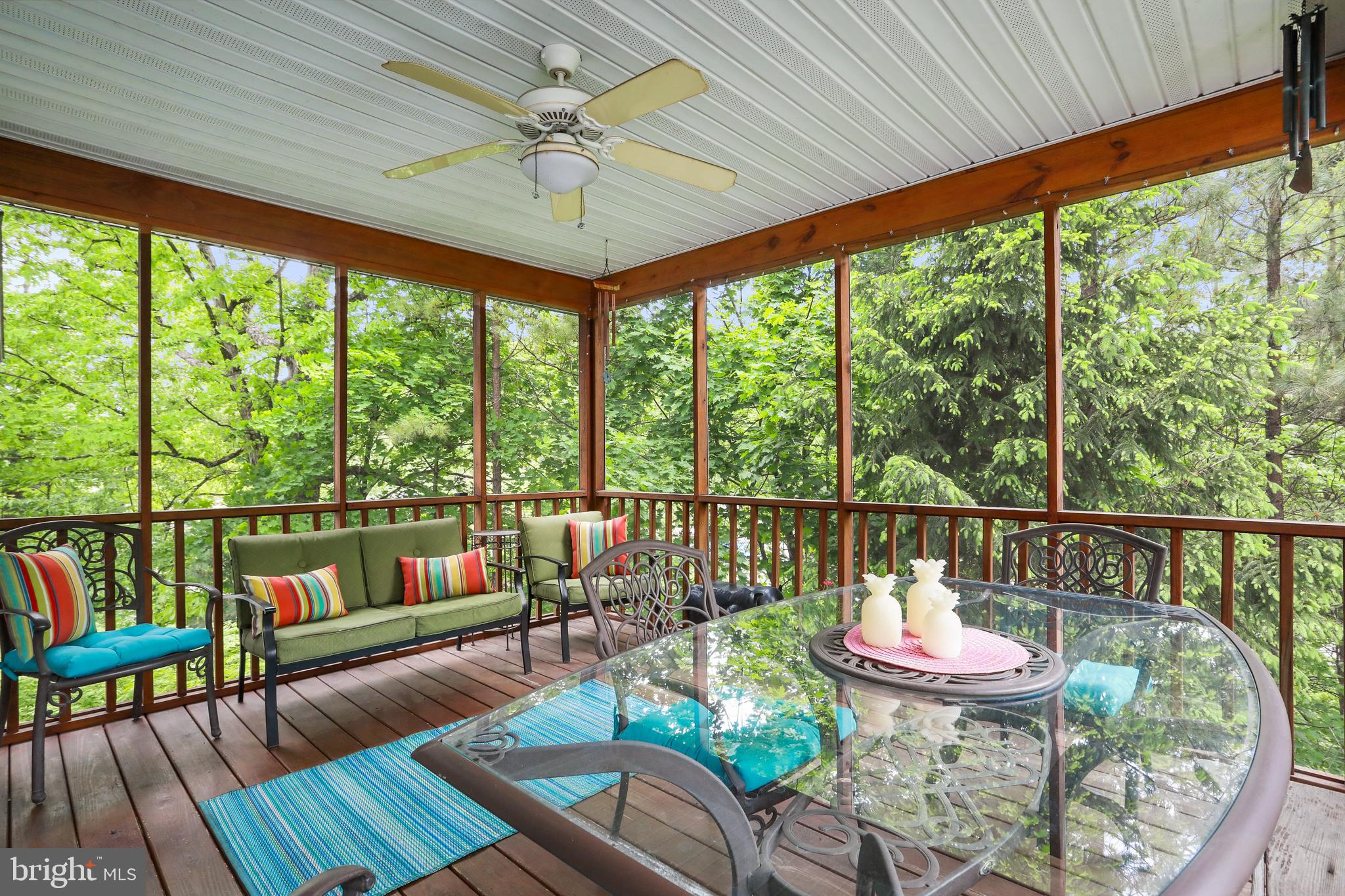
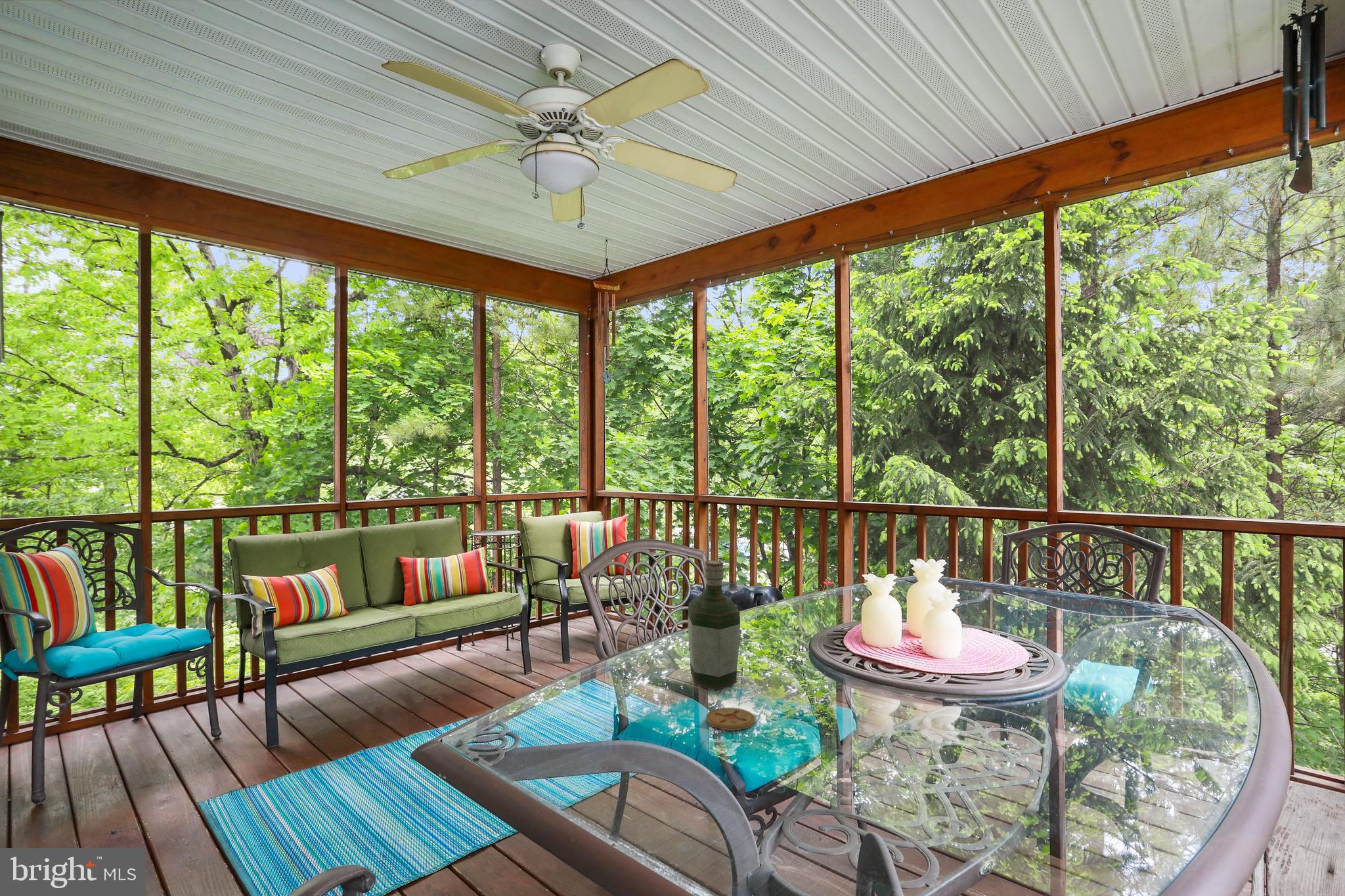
+ coaster (730, 718)
+ bottle (713, 621)
